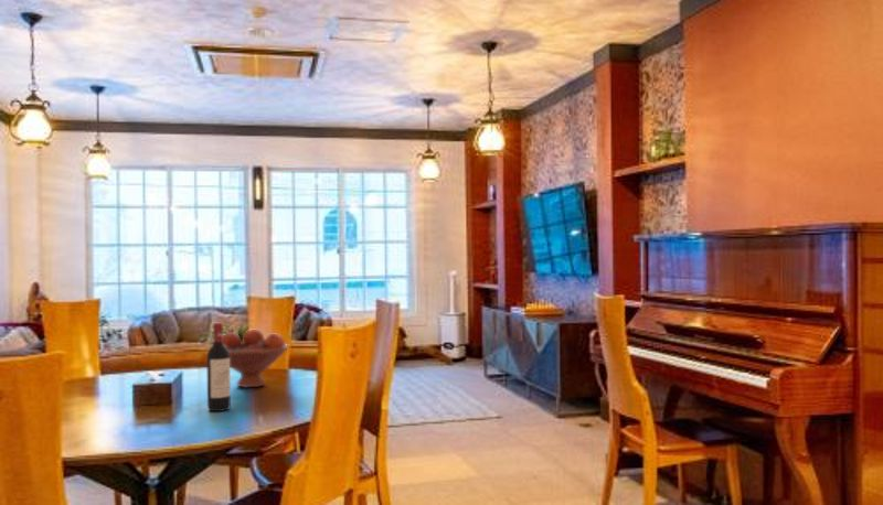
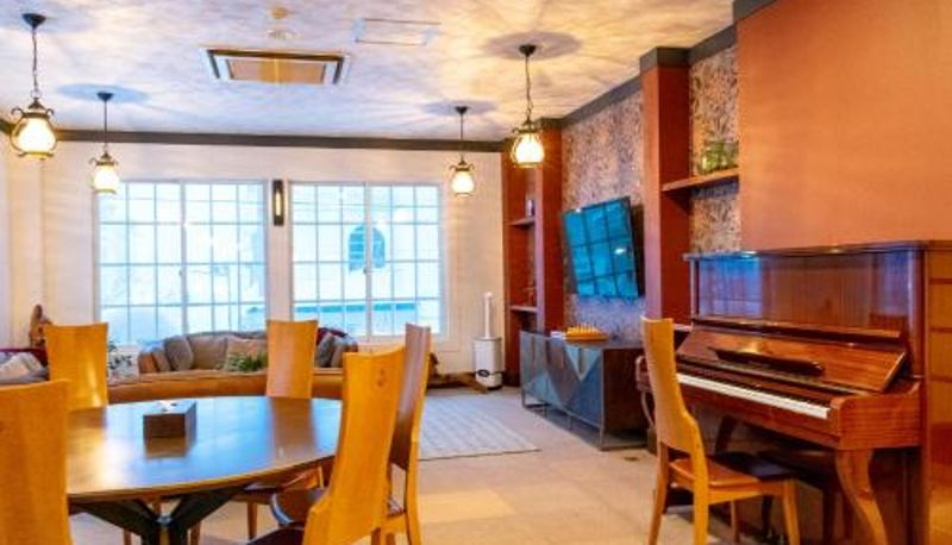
- wine bottle (217, 365)
- fruit bowl (251, 358)
